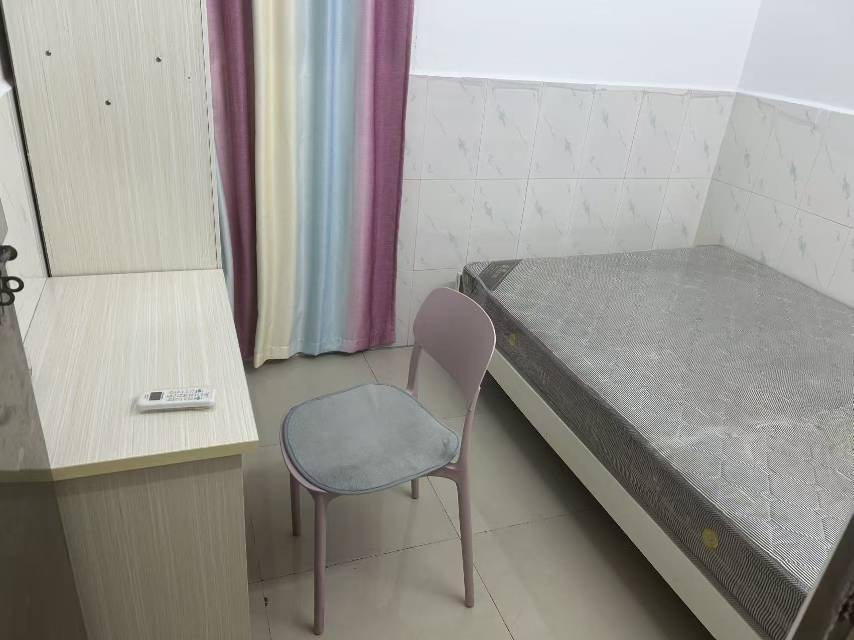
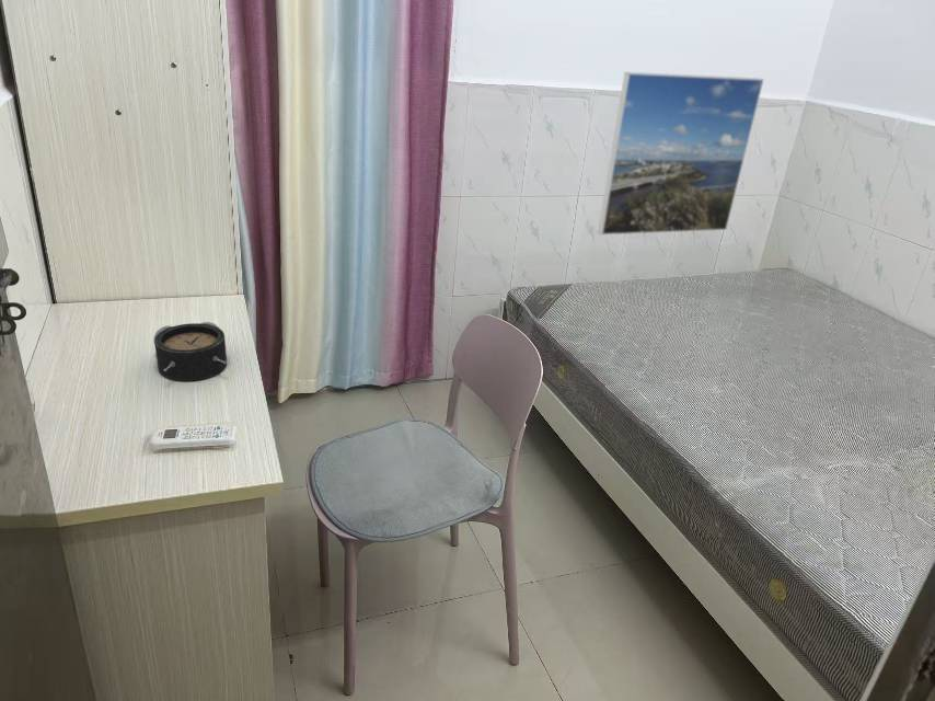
+ alarm clock (191, 347)
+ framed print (679, 157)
